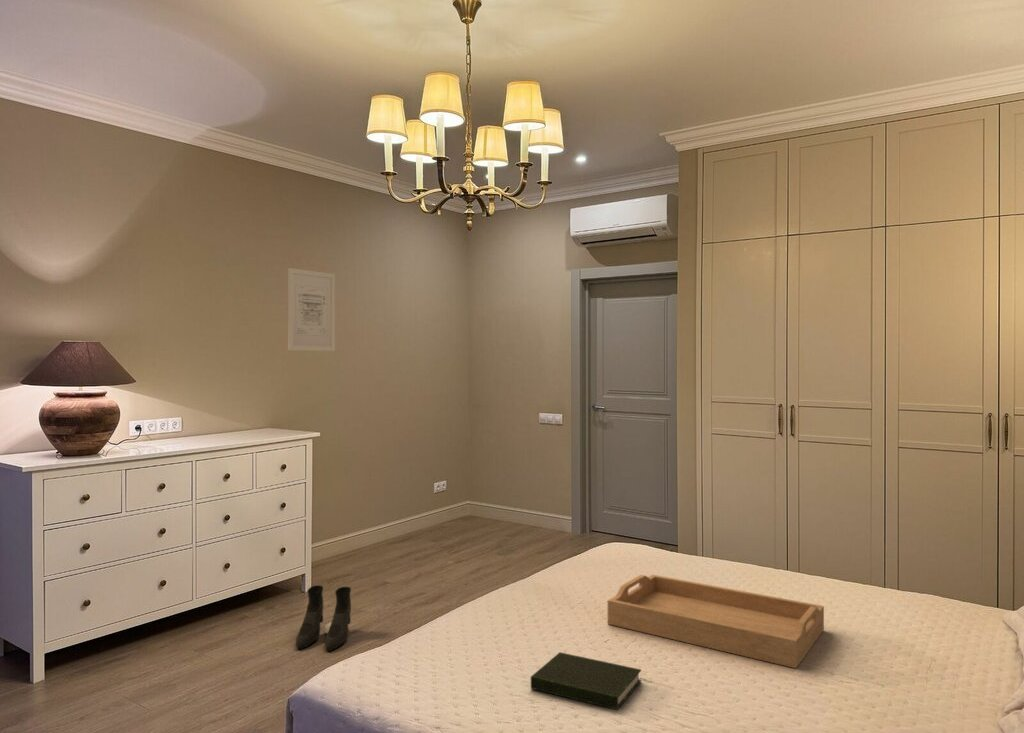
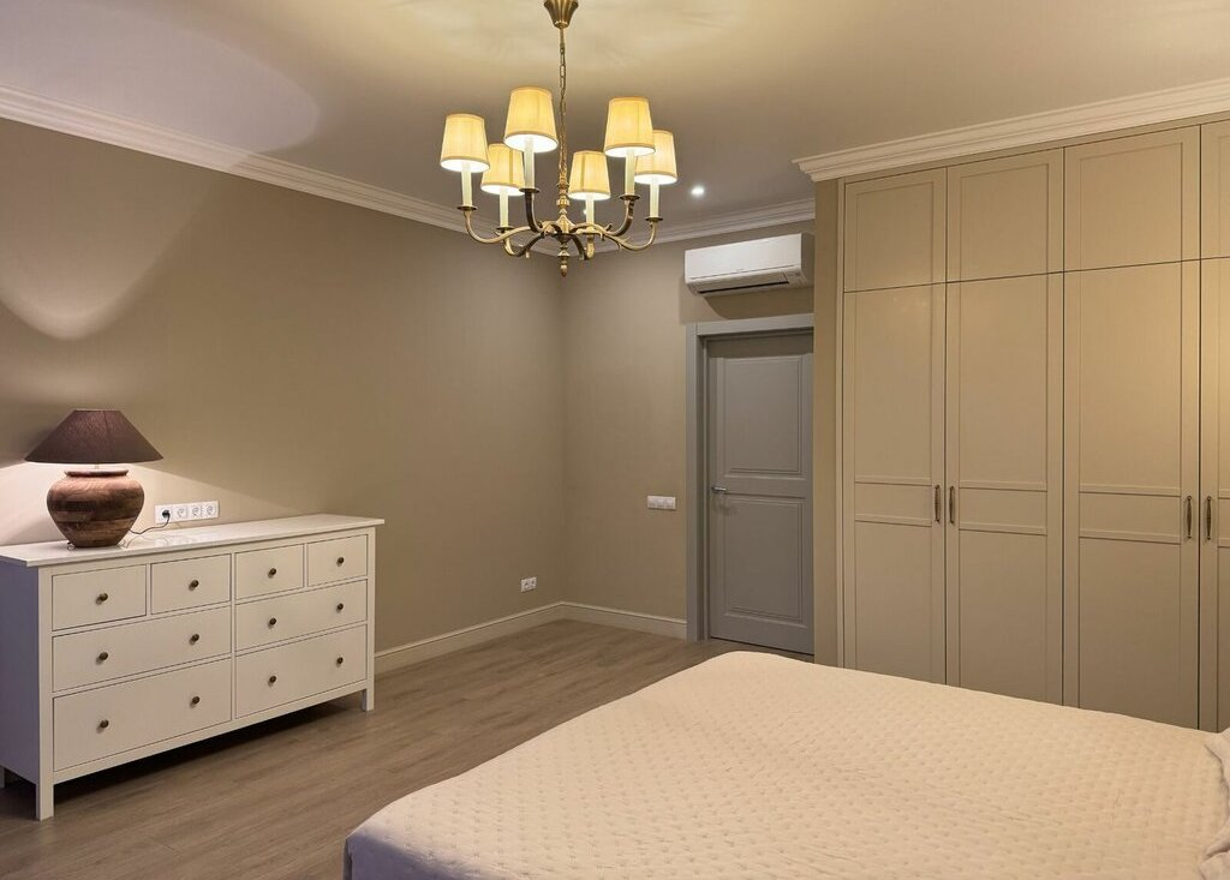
- book (586, 678)
- boots (322, 614)
- wall art (312, 310)
- serving tray (714, 611)
